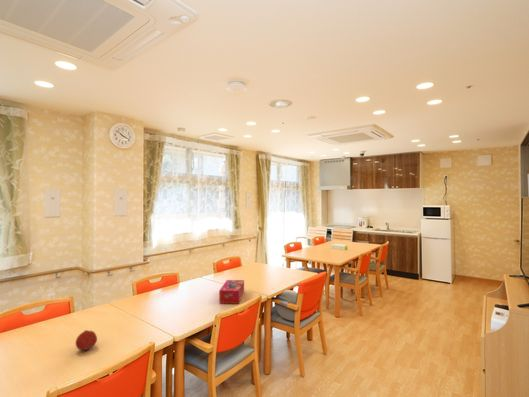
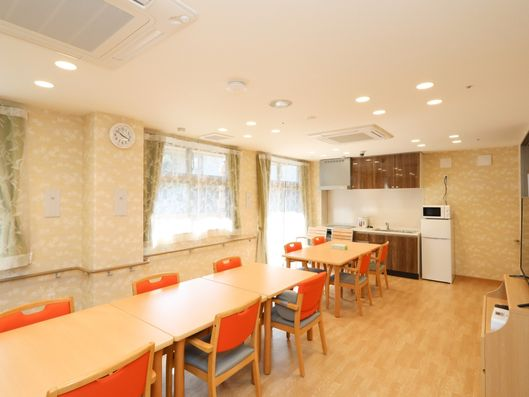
- tissue box (232, 291)
- fruit (86, 339)
